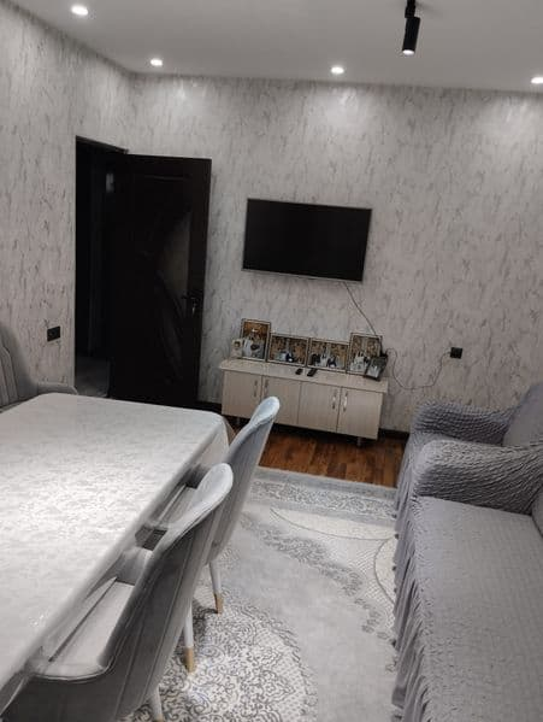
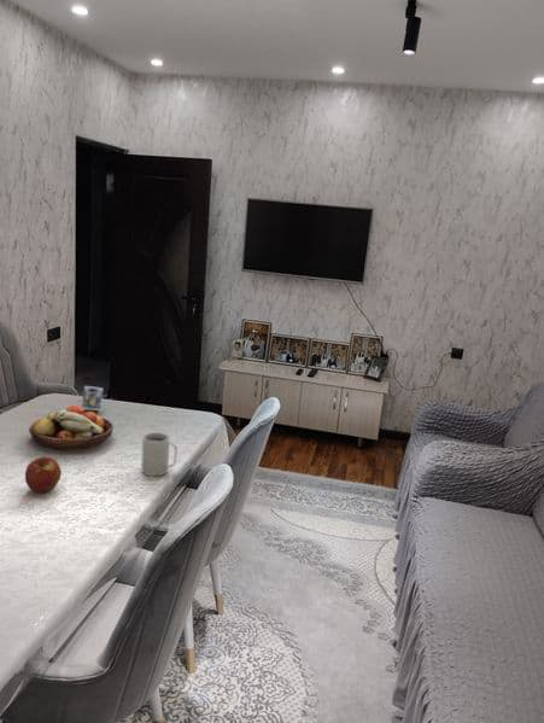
+ apple (43, 473)
+ fruit bowl (72, 422)
+ mug (159, 454)
+ mug (90, 397)
